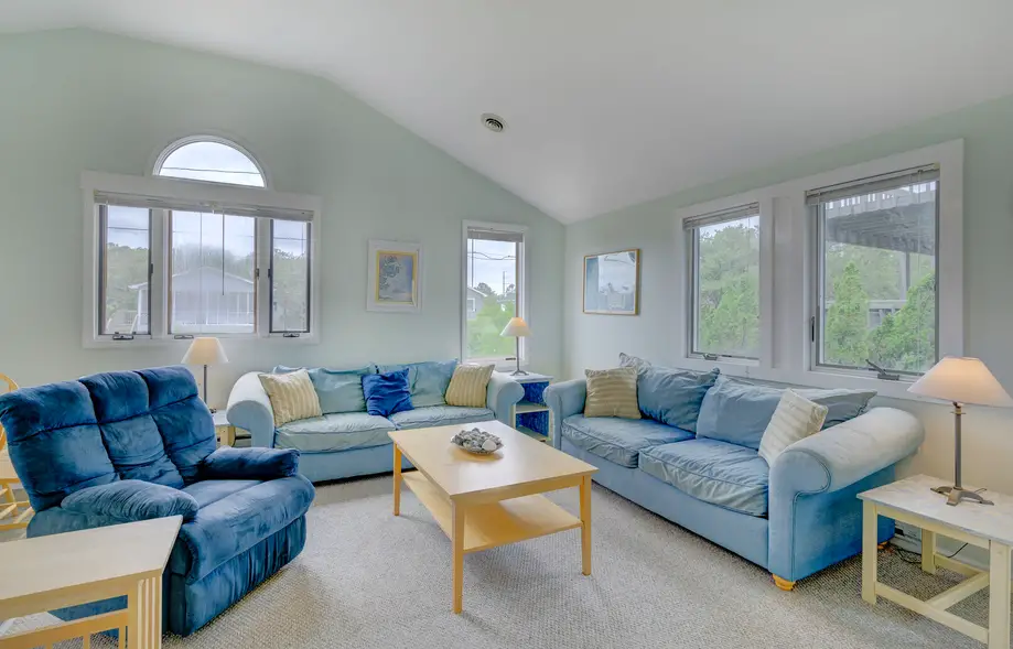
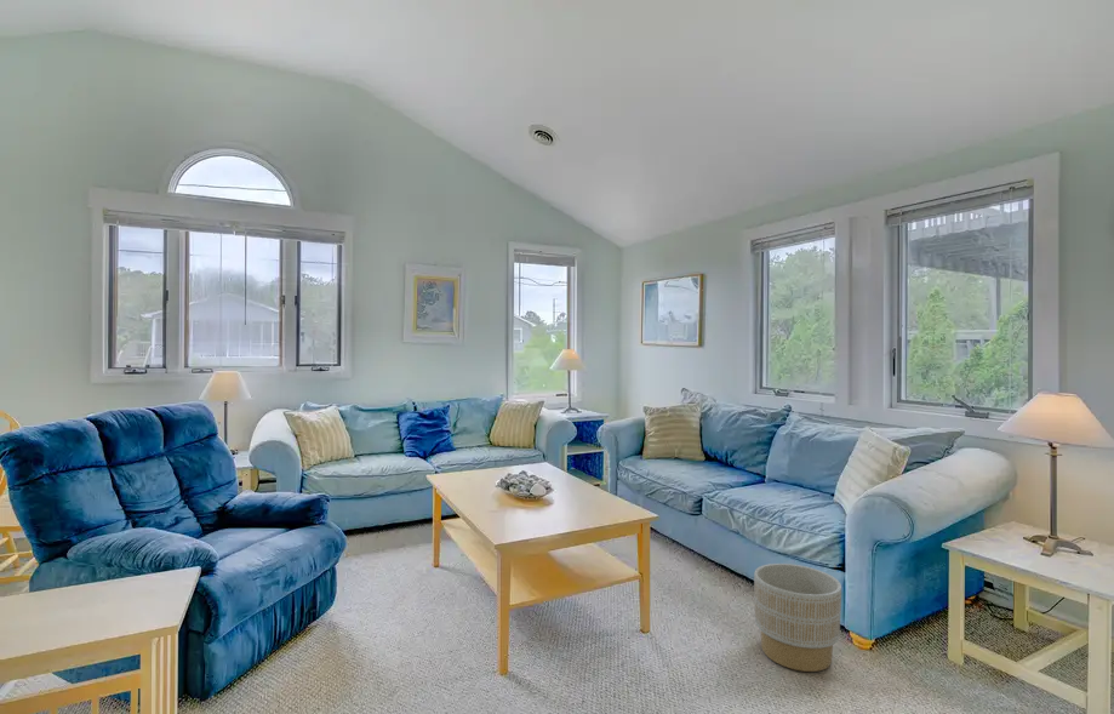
+ planter (795, 616)
